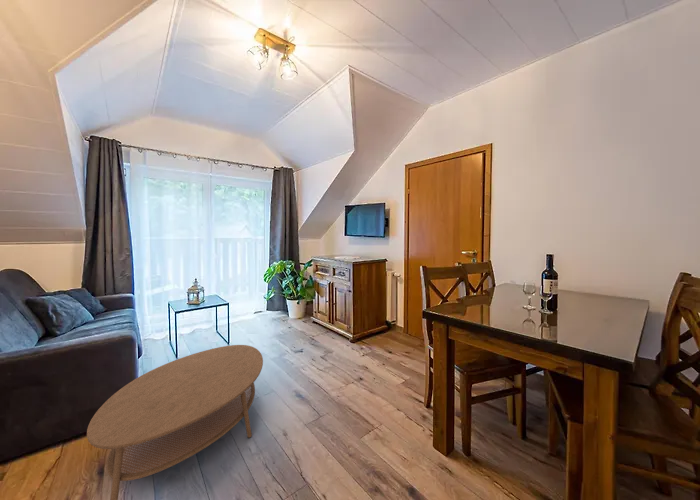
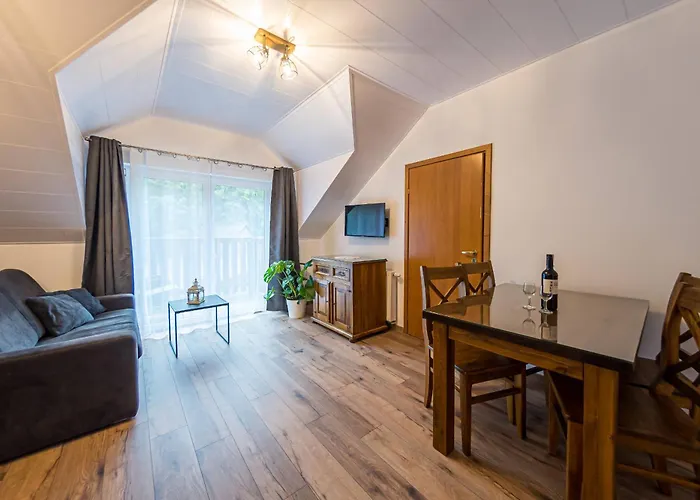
- coffee table (195, 405)
